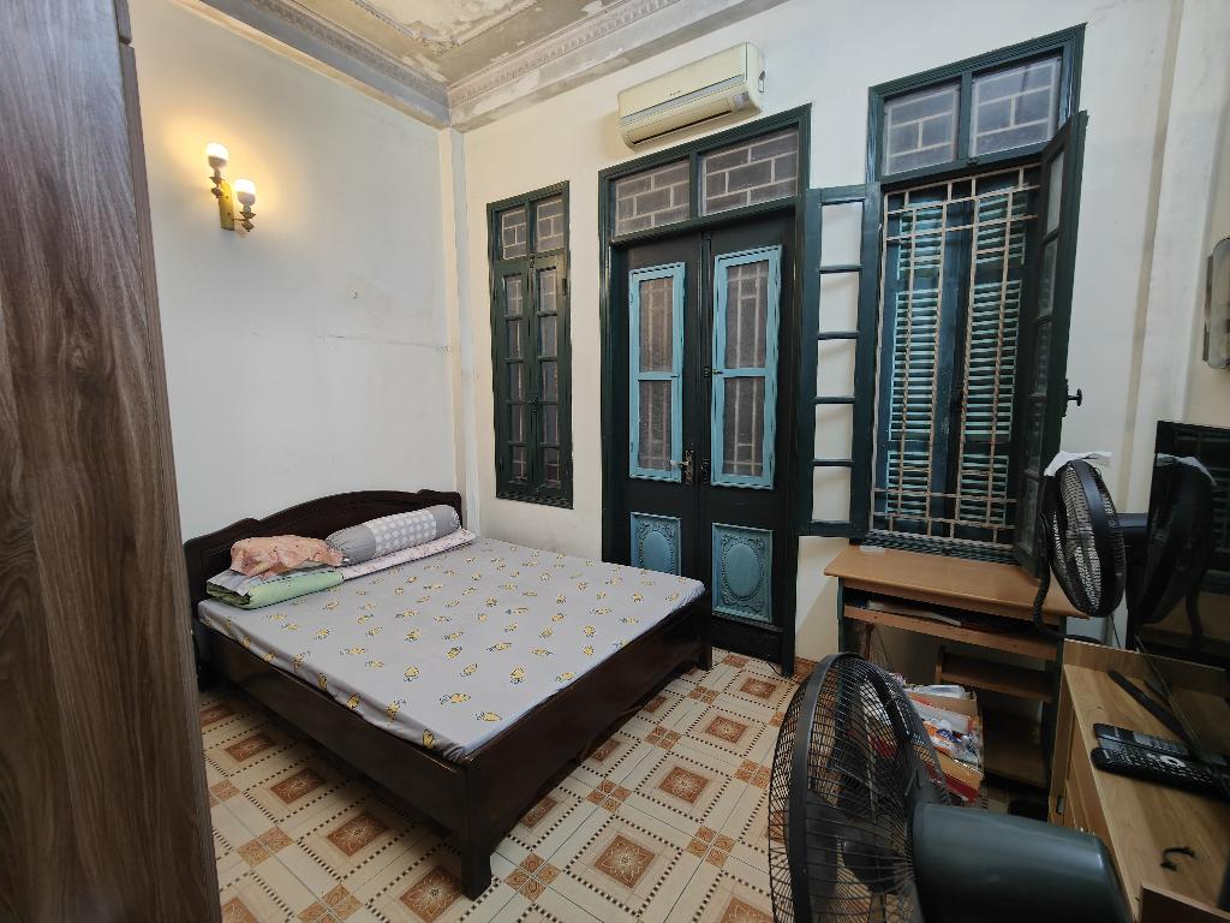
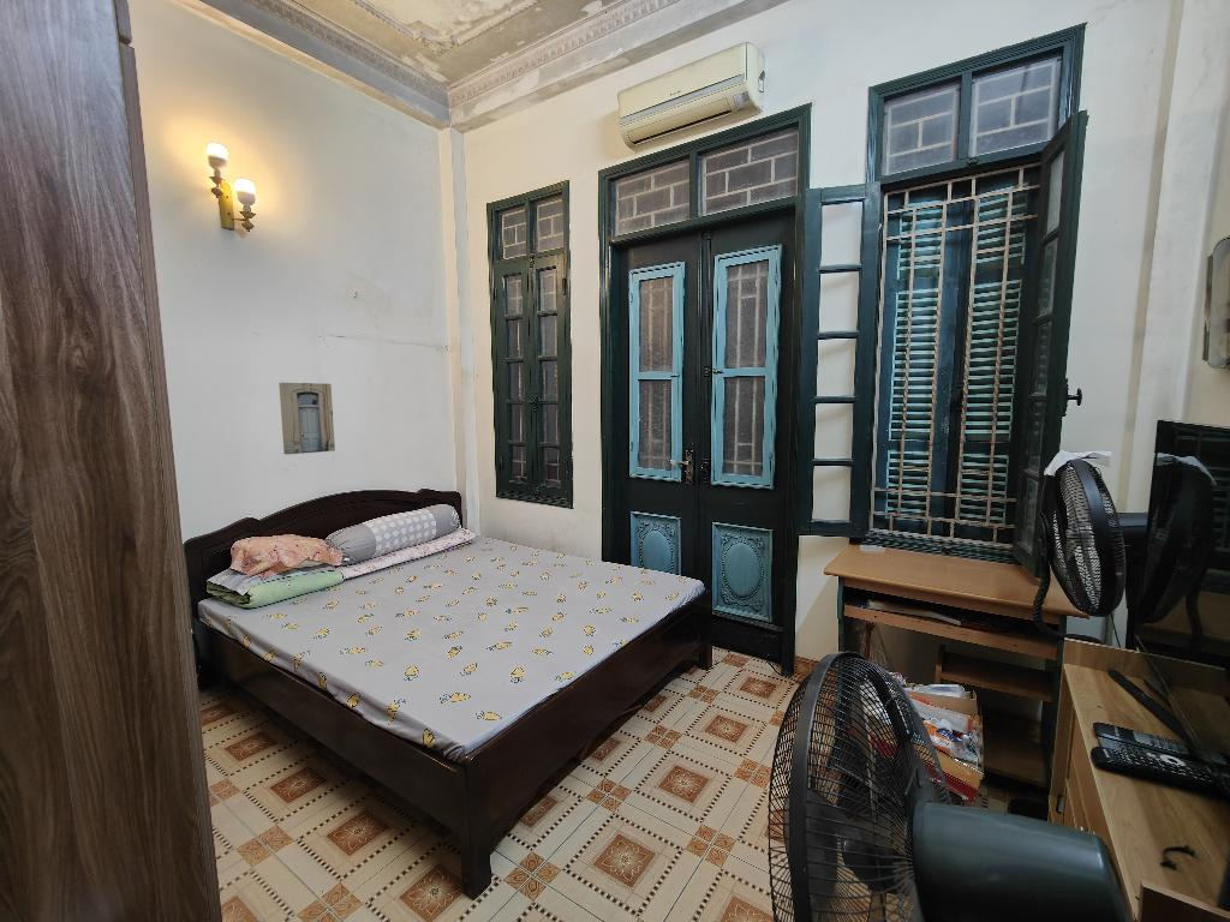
+ wall art (308, 418)
